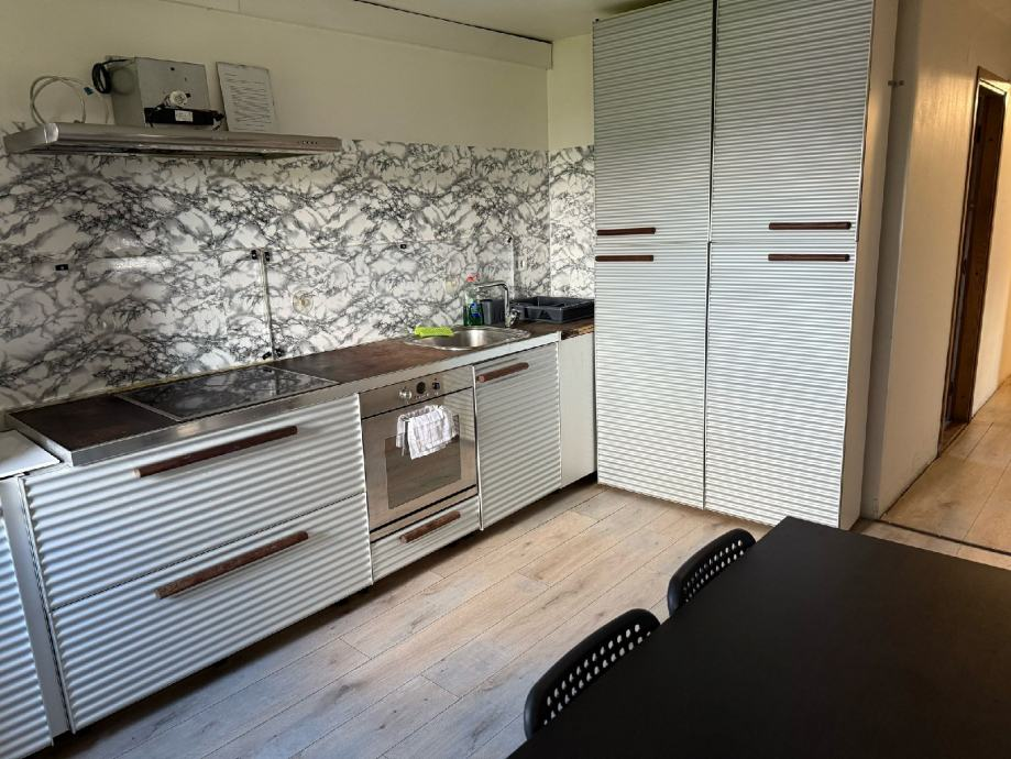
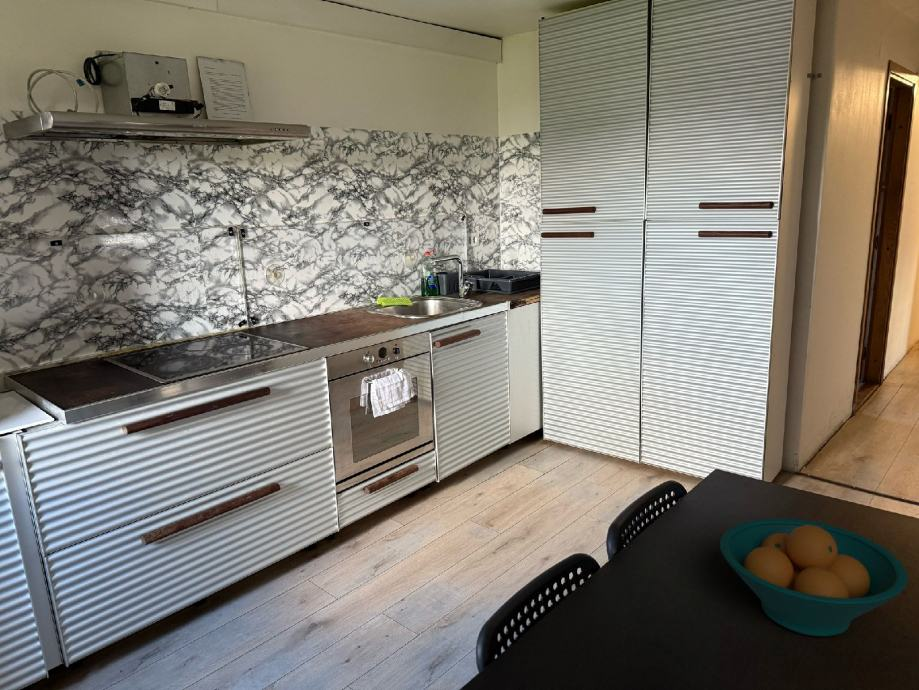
+ fruit bowl (807, 571)
